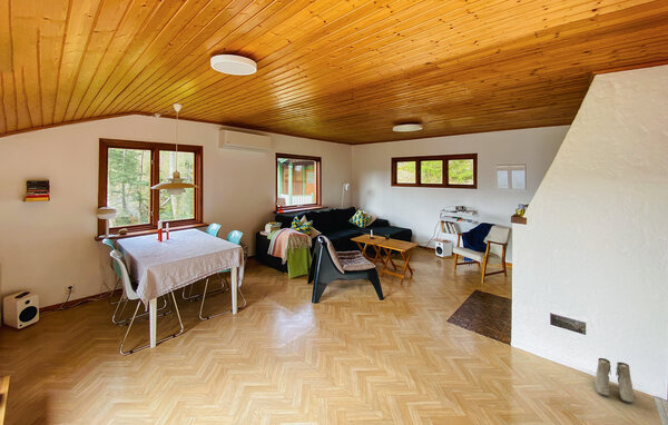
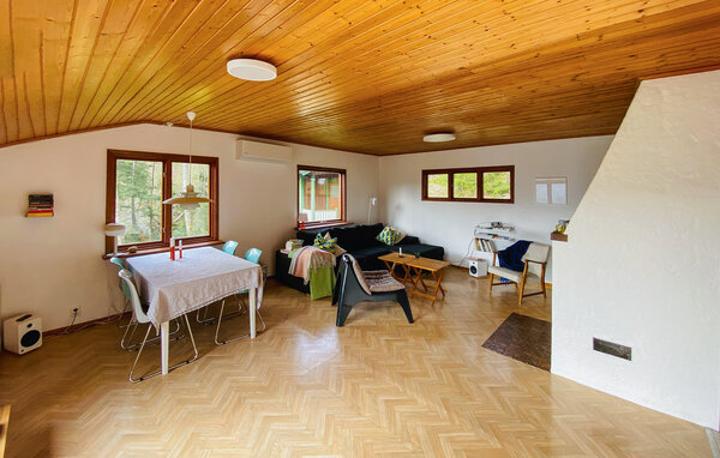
- boots (616, 375)
